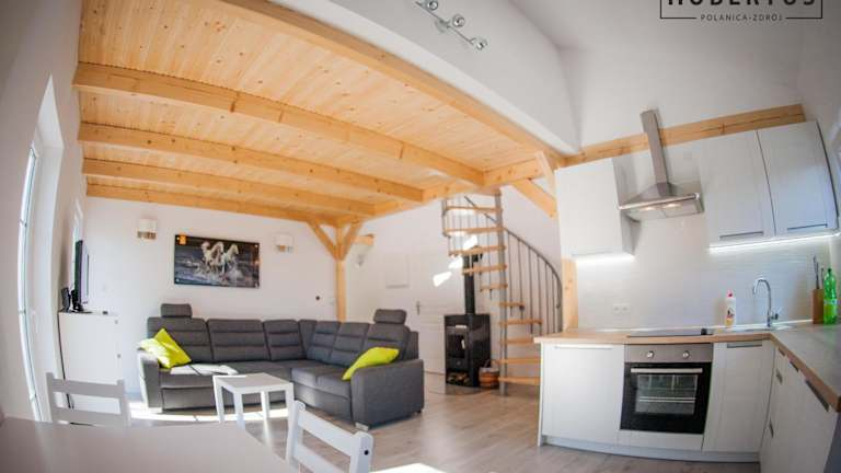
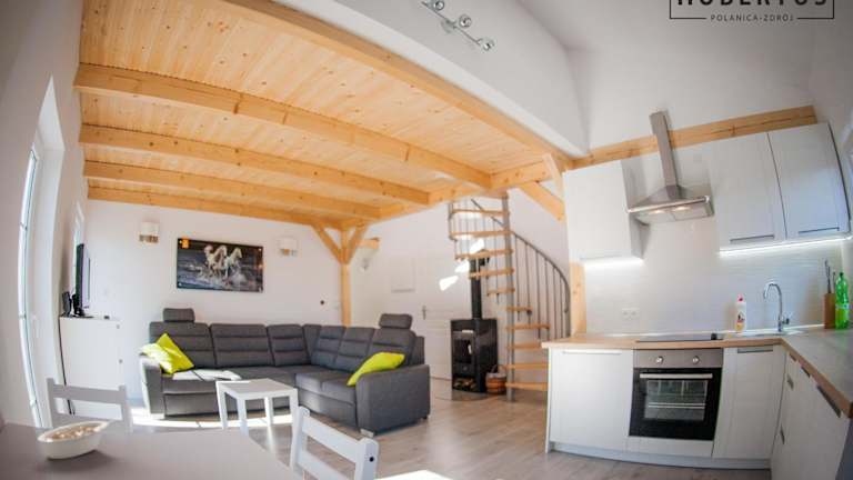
+ legume (76, 438)
